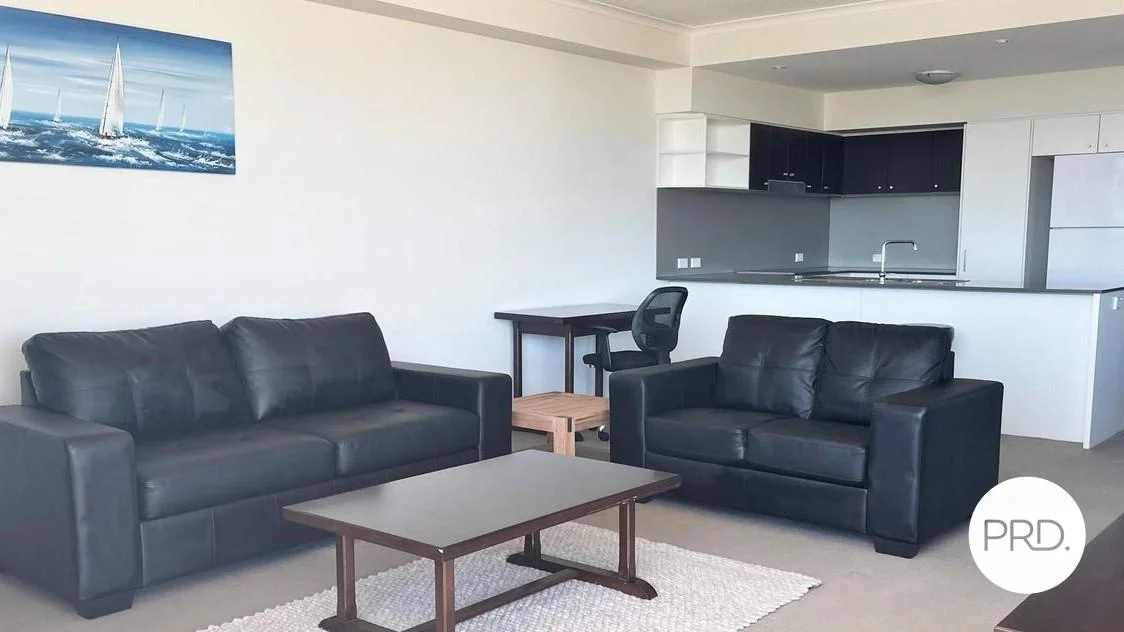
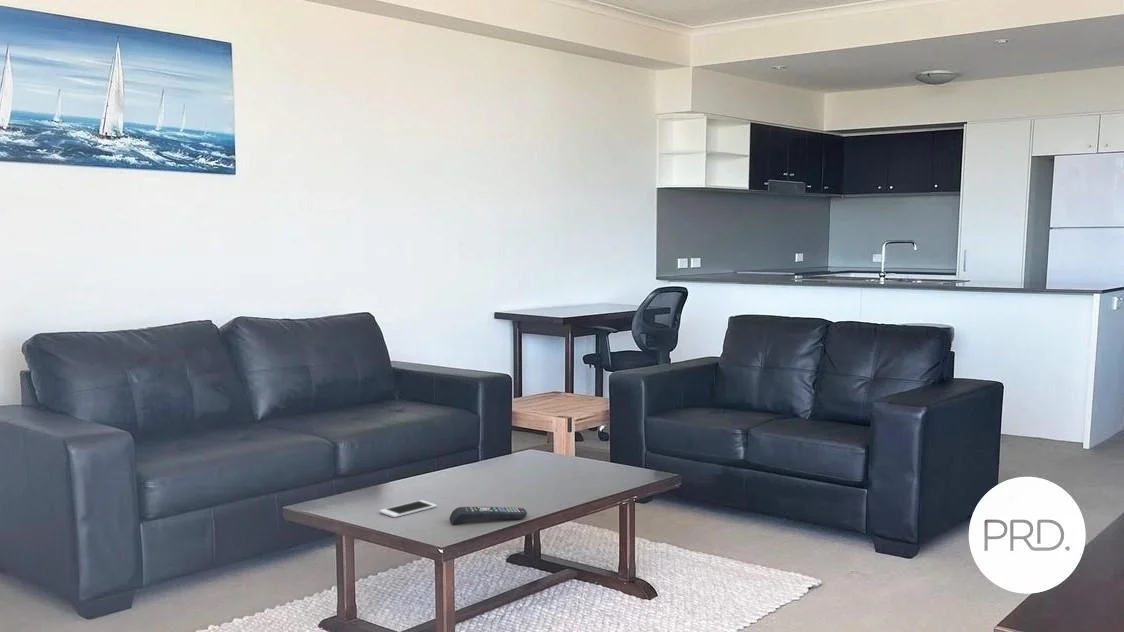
+ remote control (488, 513)
+ cell phone (408, 508)
